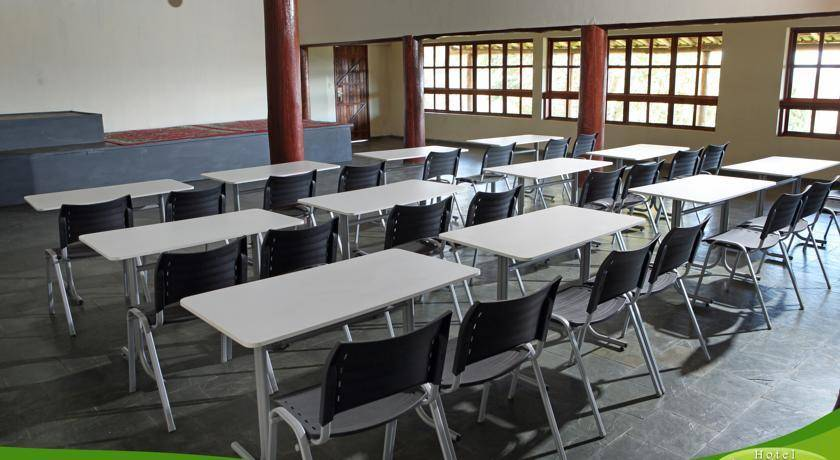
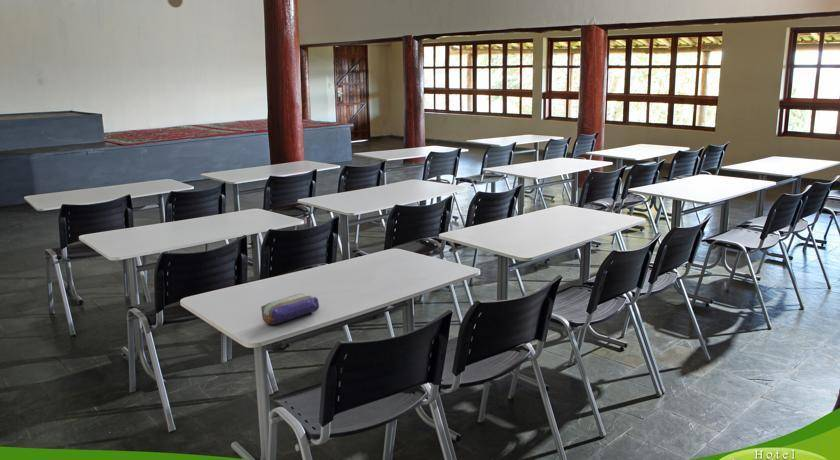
+ pencil case (291, 308)
